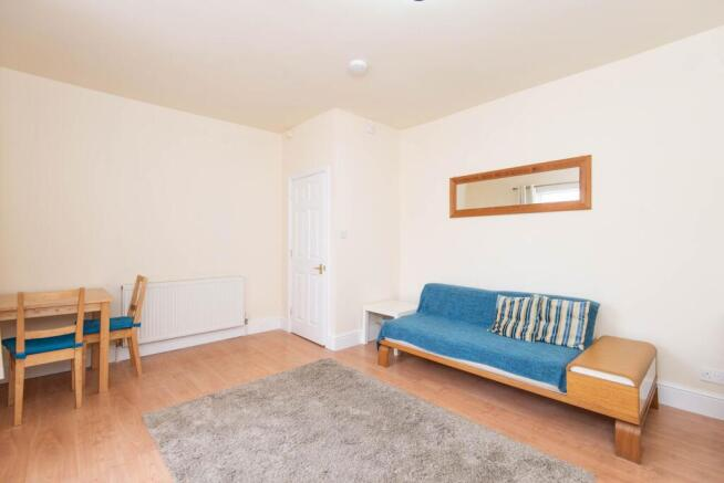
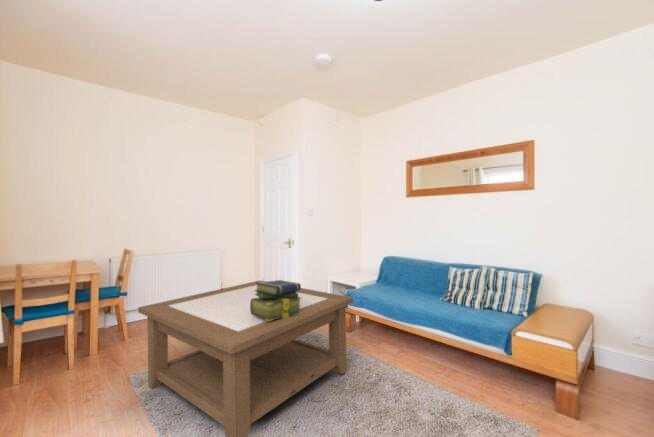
+ stack of books (276, 297)
+ coffee table (251, 340)
